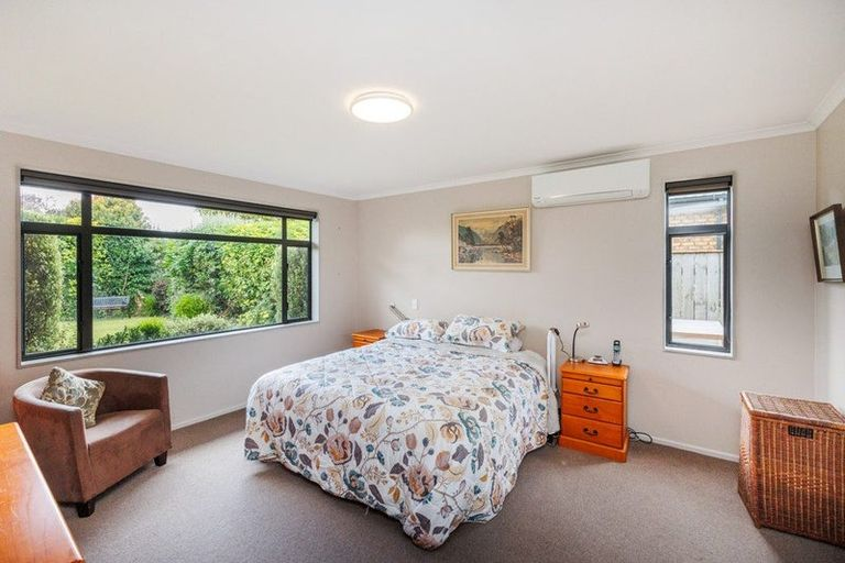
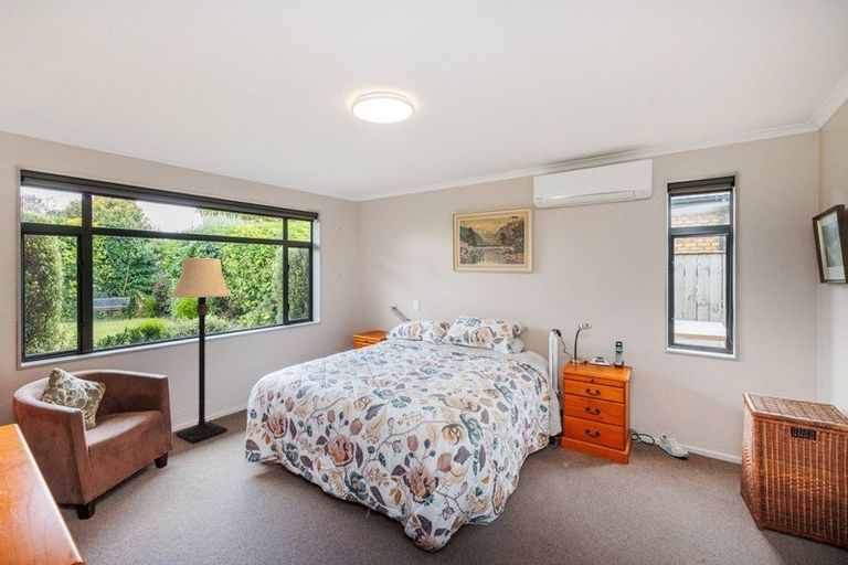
+ sneaker (672, 445)
+ lamp (201, 345)
